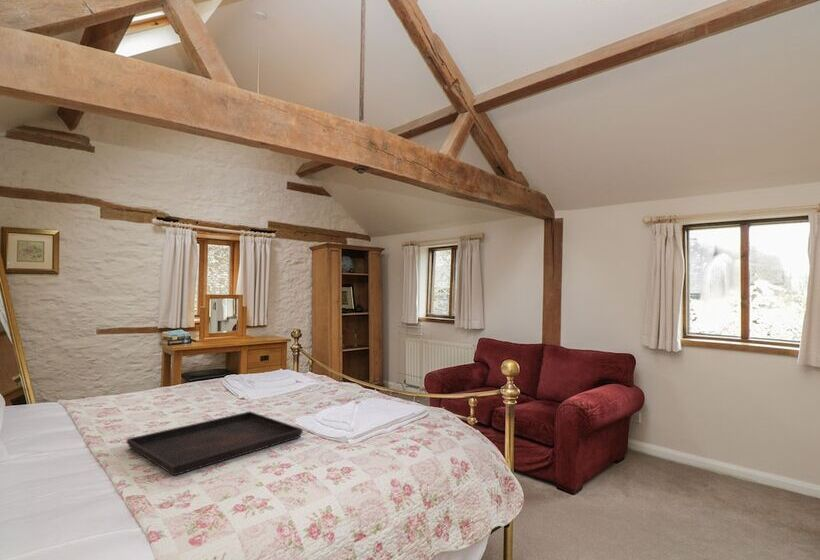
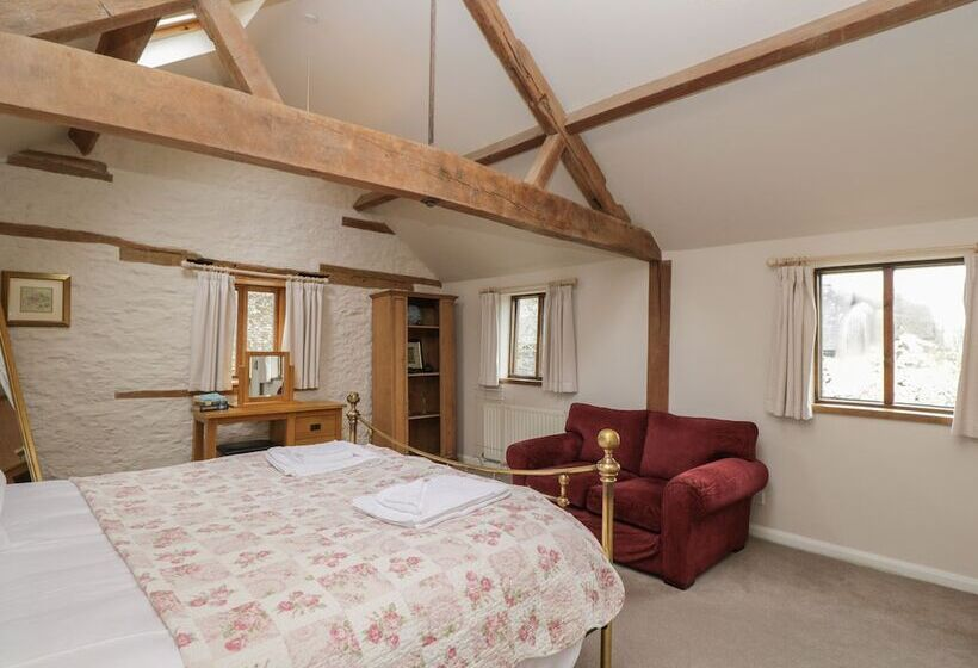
- serving tray (218, 438)
